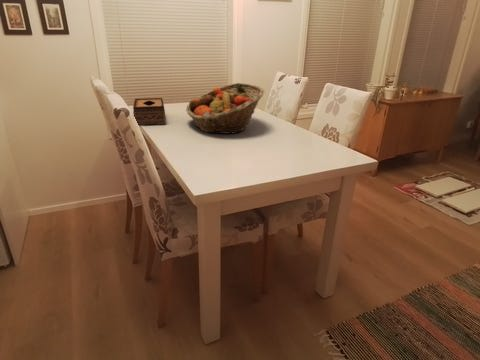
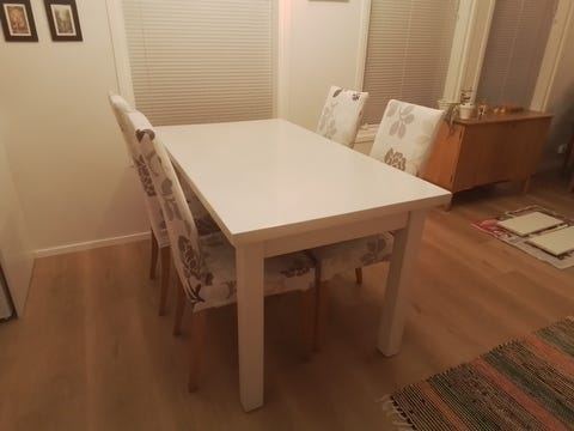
- tissue box (149, 111)
- fruit basket (224, 106)
